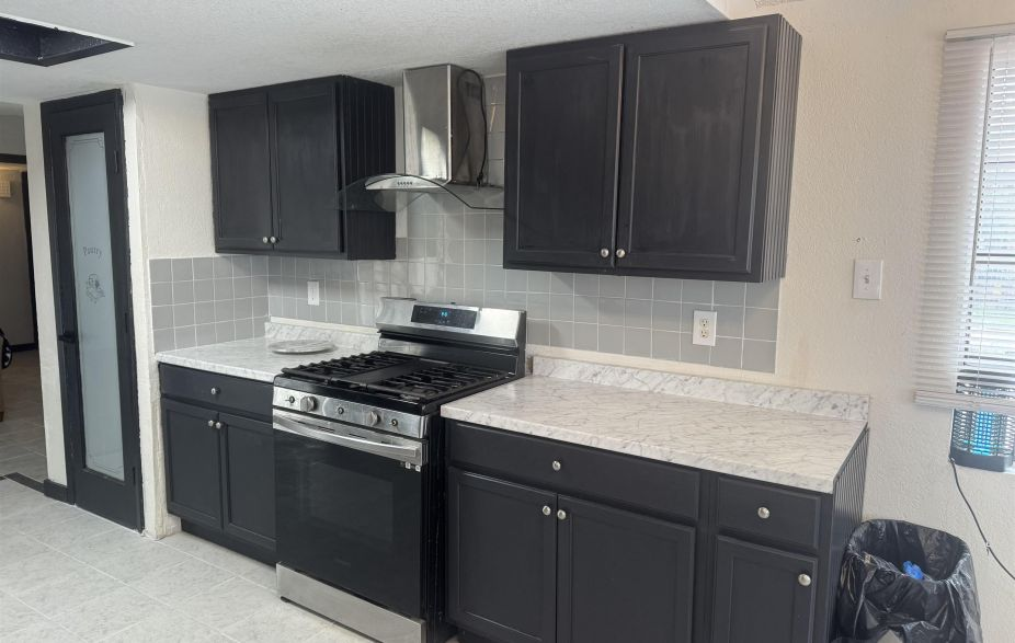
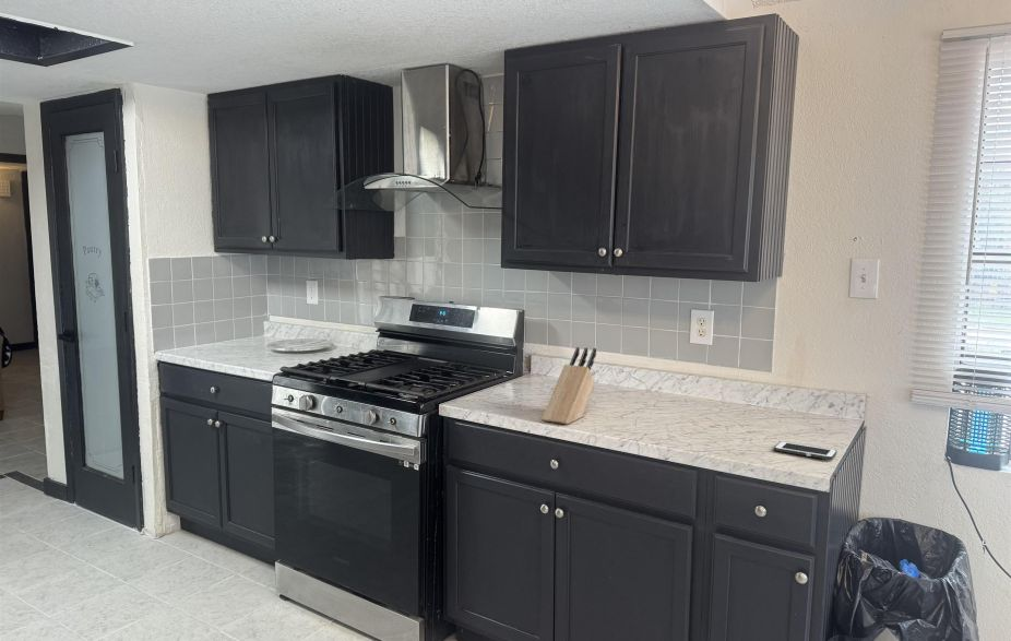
+ cell phone (805, 450)
+ knife block (572, 382)
